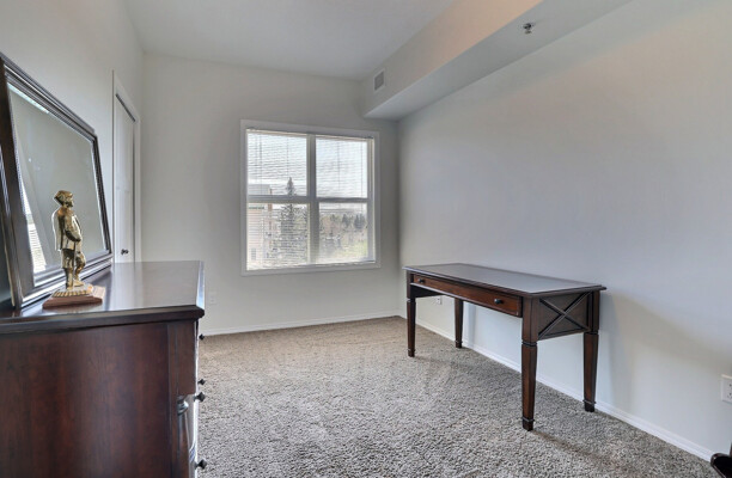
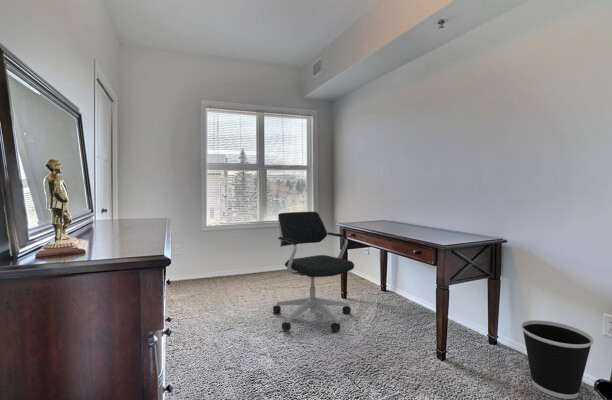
+ office chair (313, 266)
+ wastebasket (554, 359)
